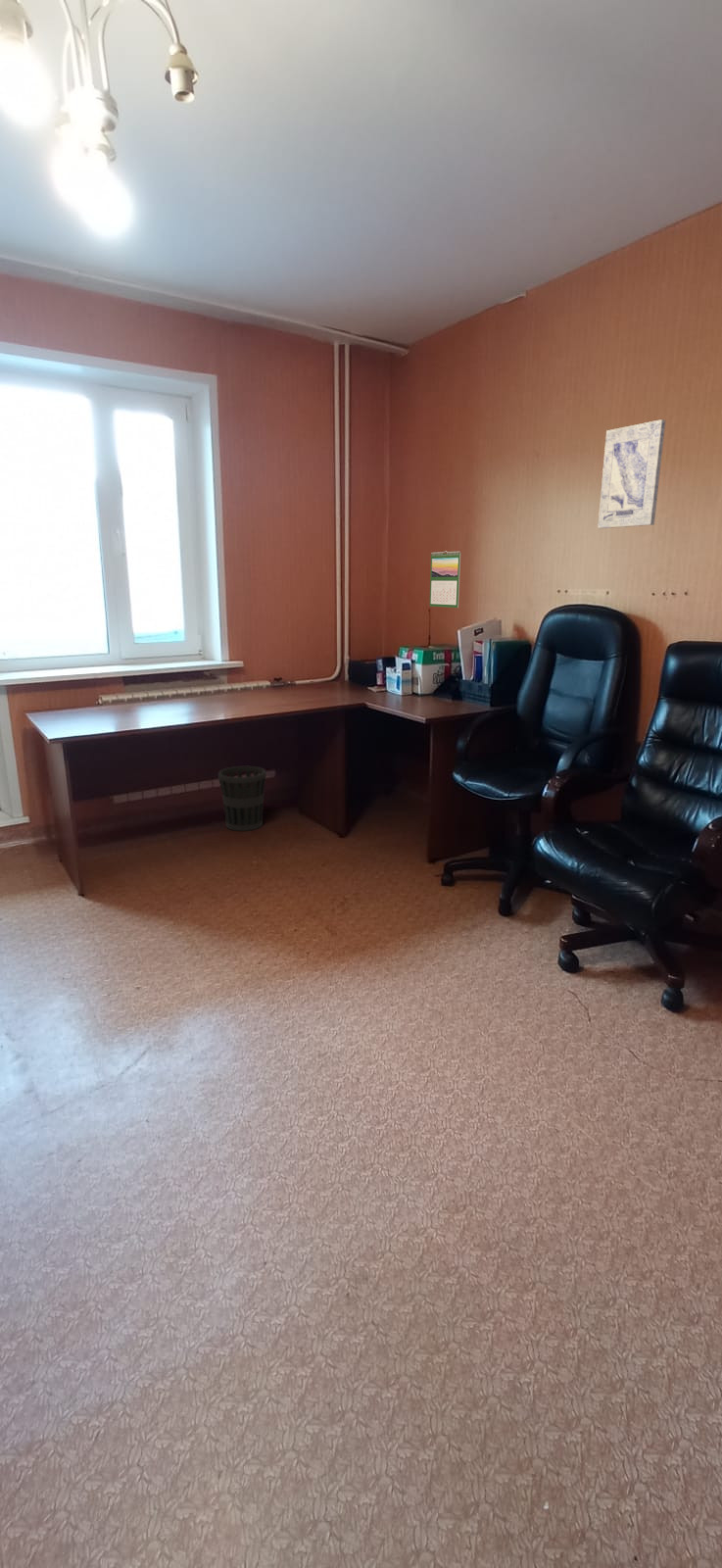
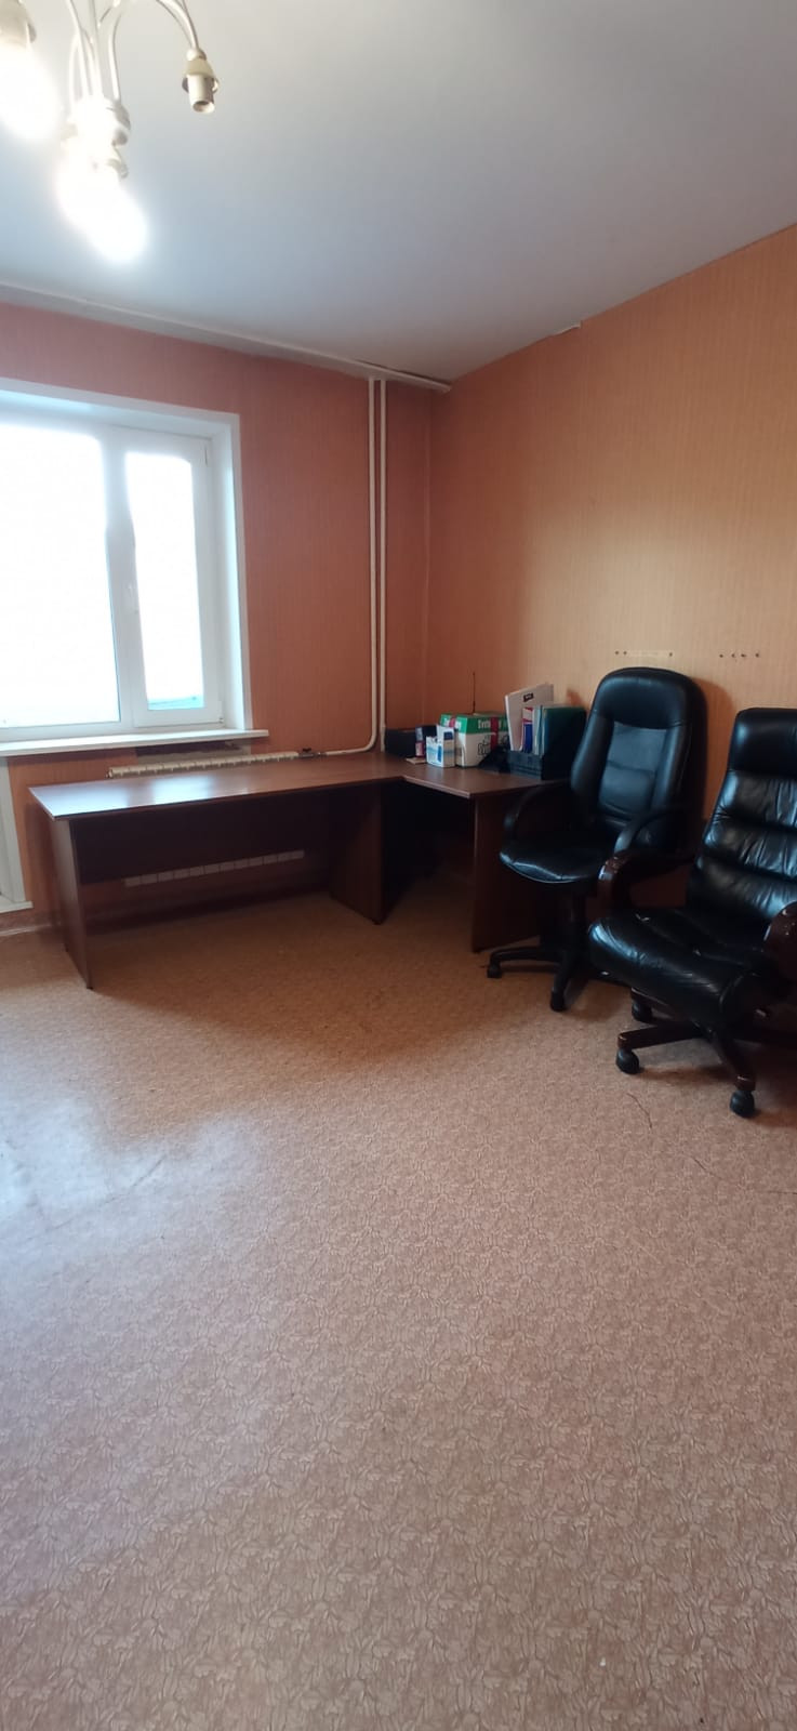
- calendar (444, 579)
- wastebasket (243, 799)
- wall art (630, 476)
